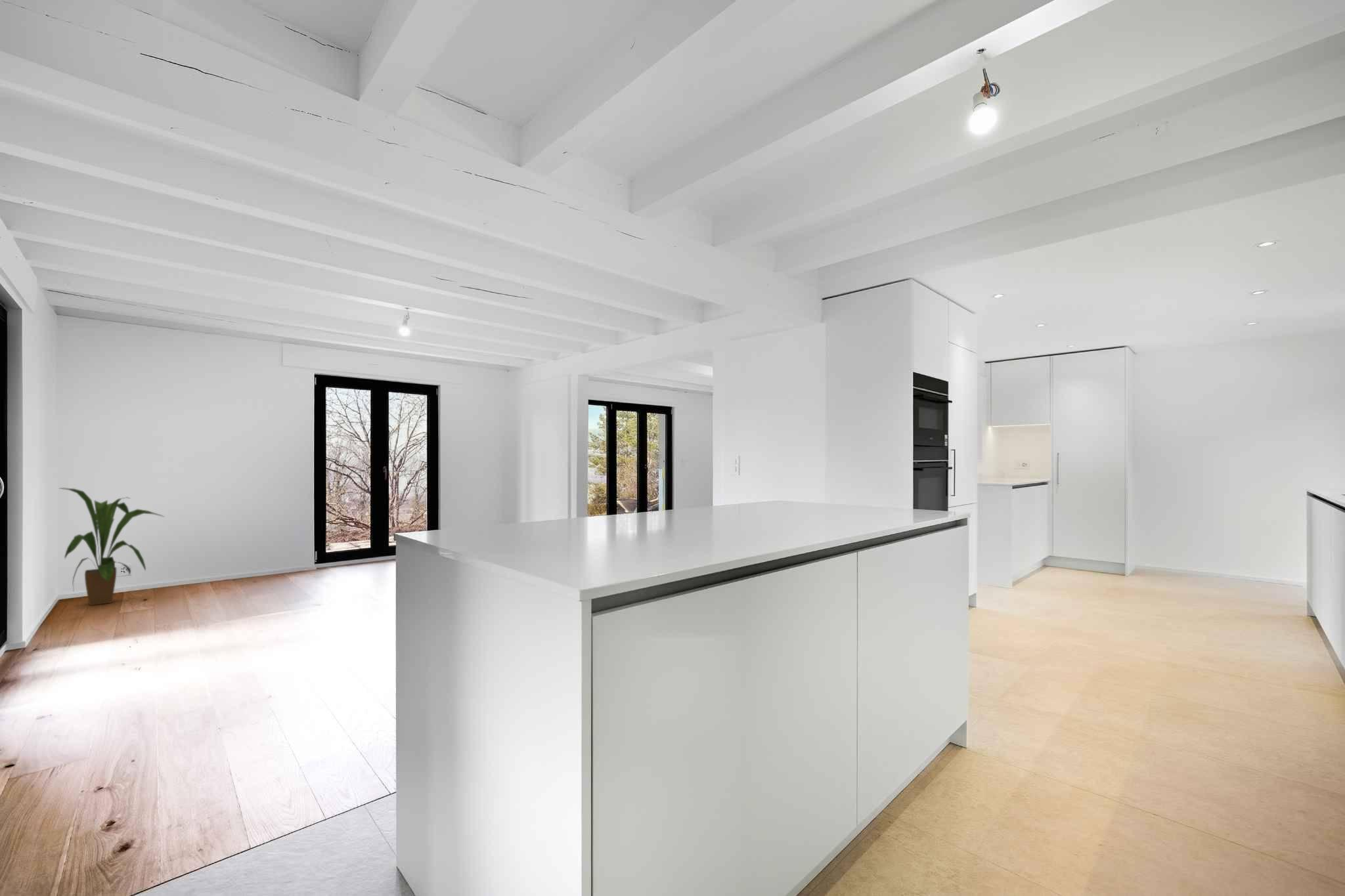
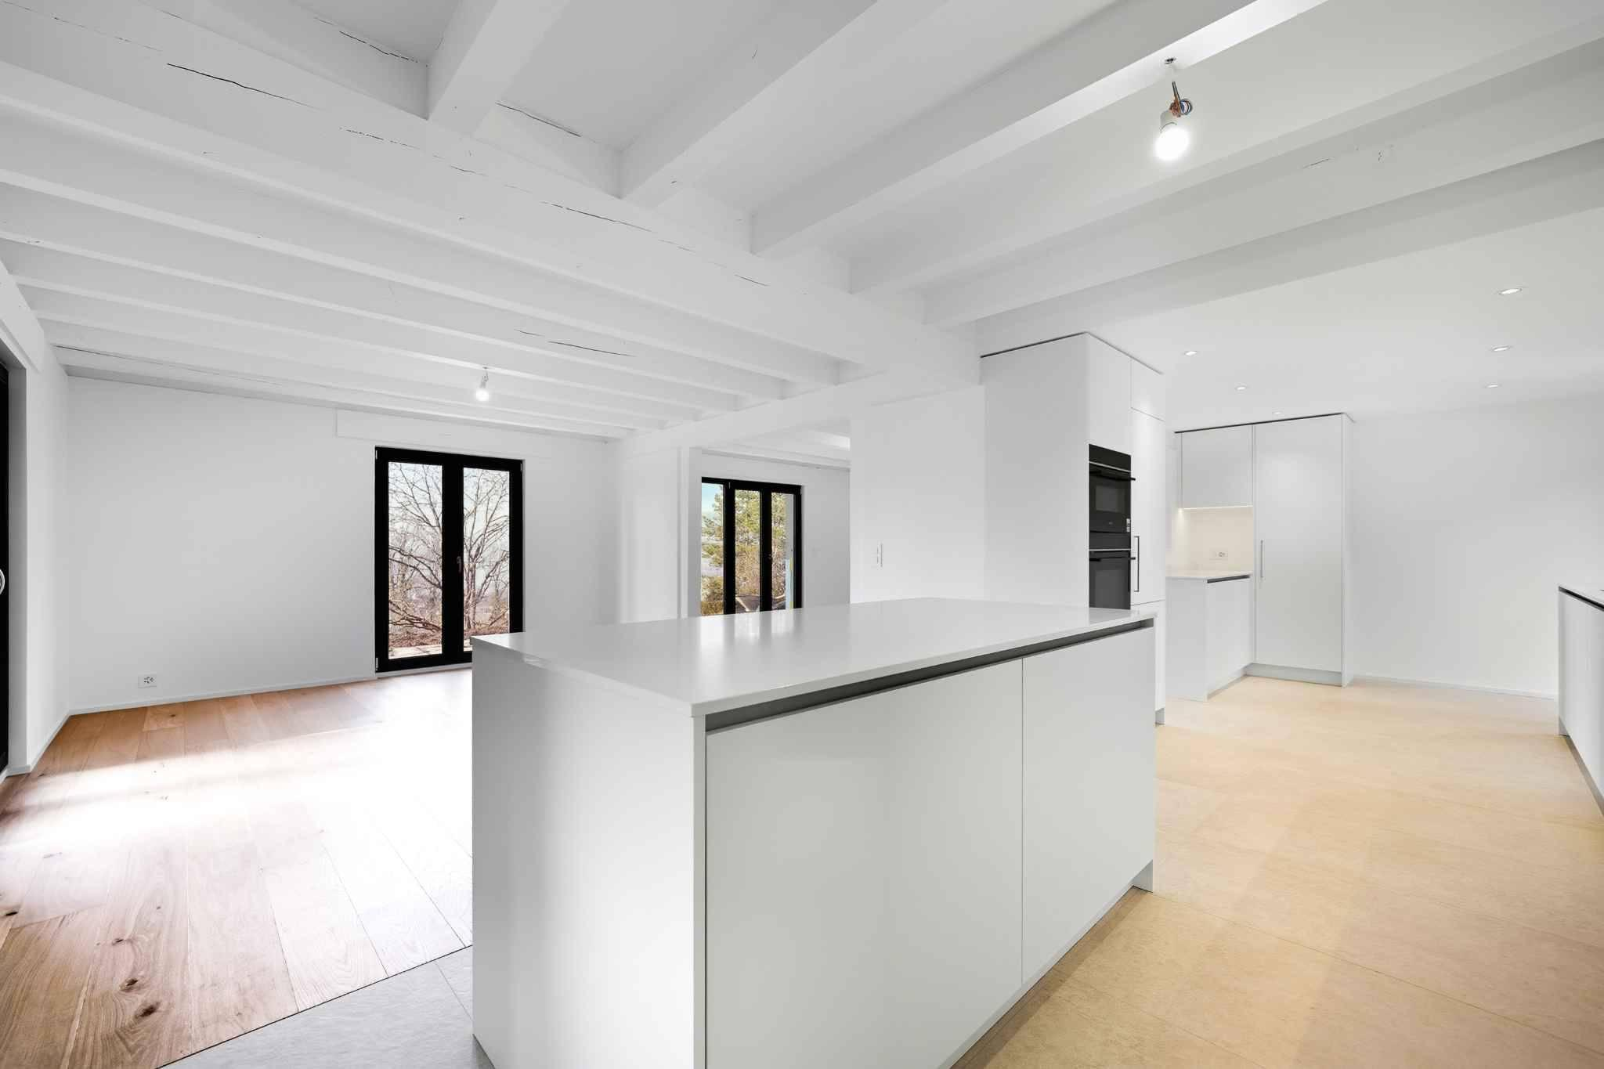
- house plant (116, 544)
